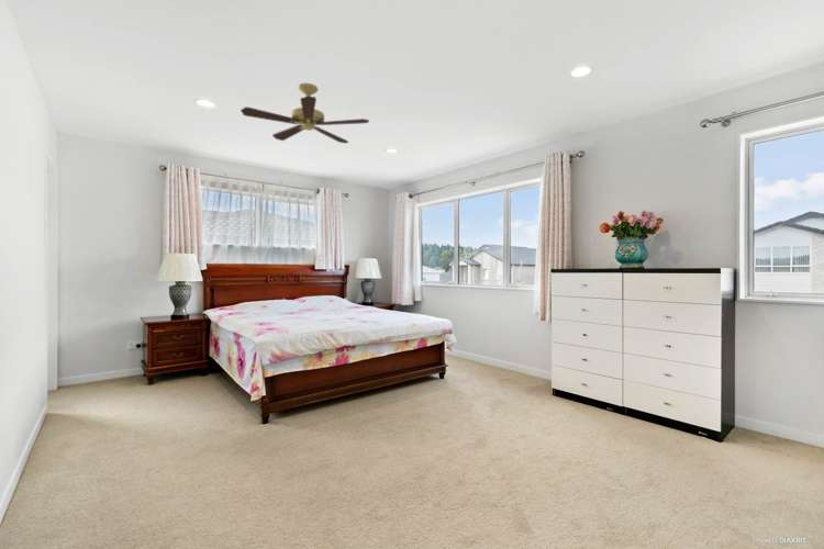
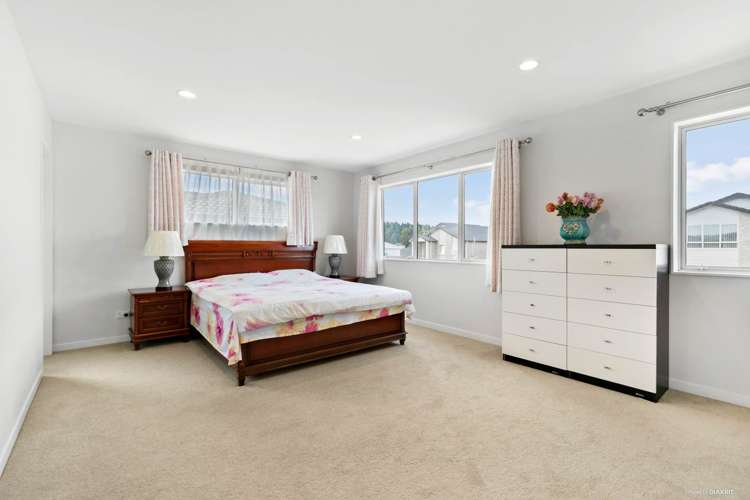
- ceiling fan (307, 105)
